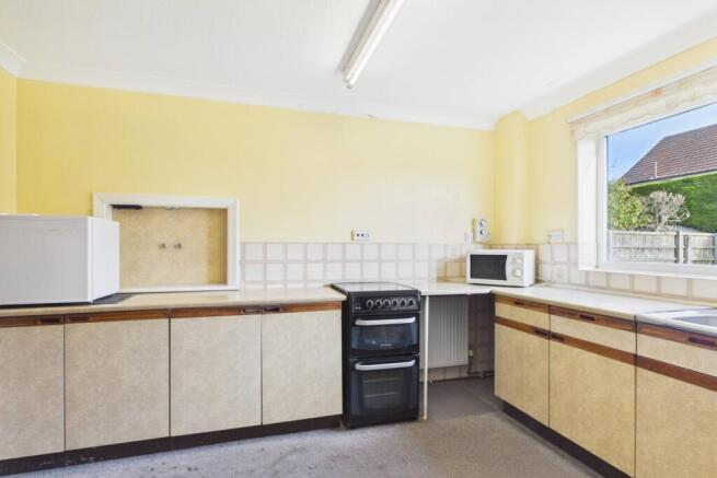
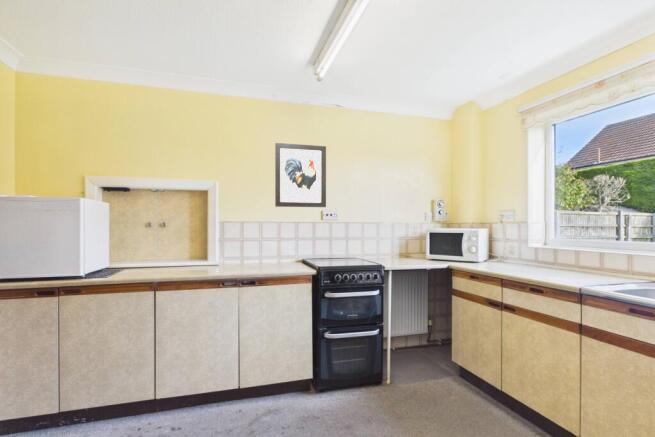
+ wall art (301, 175)
